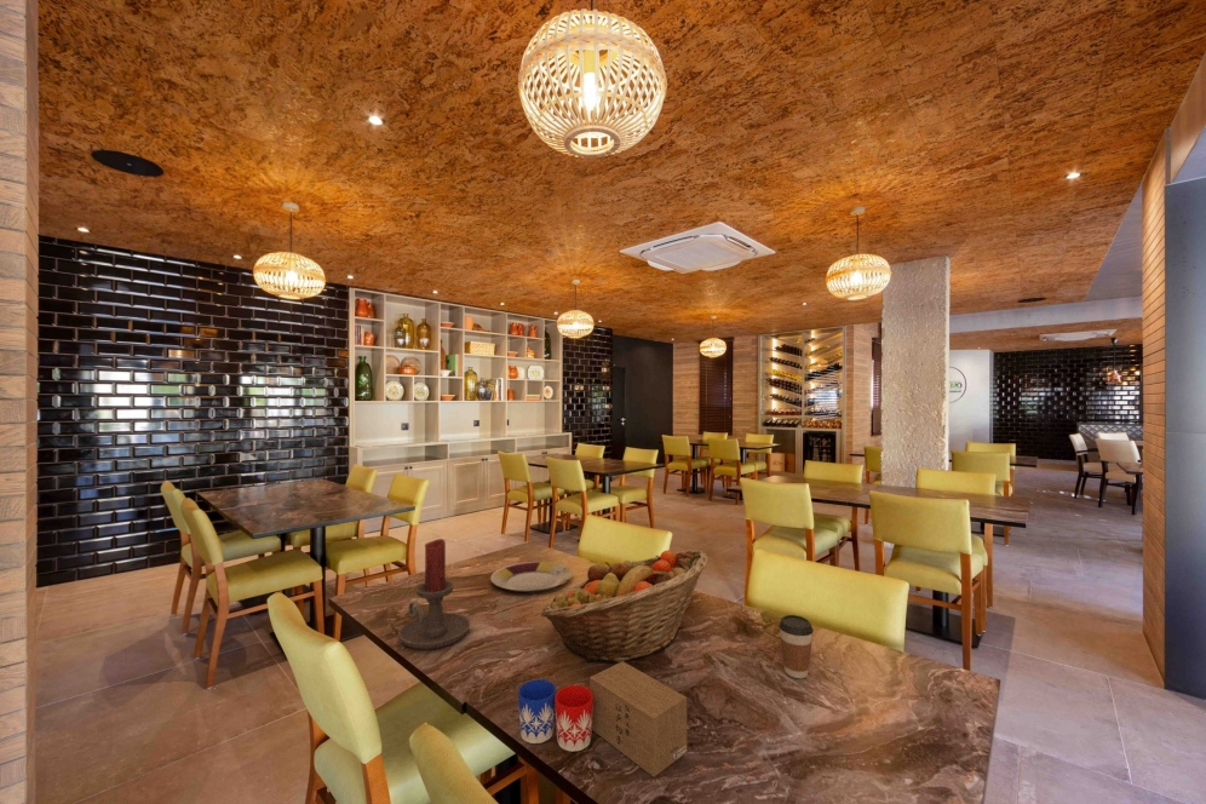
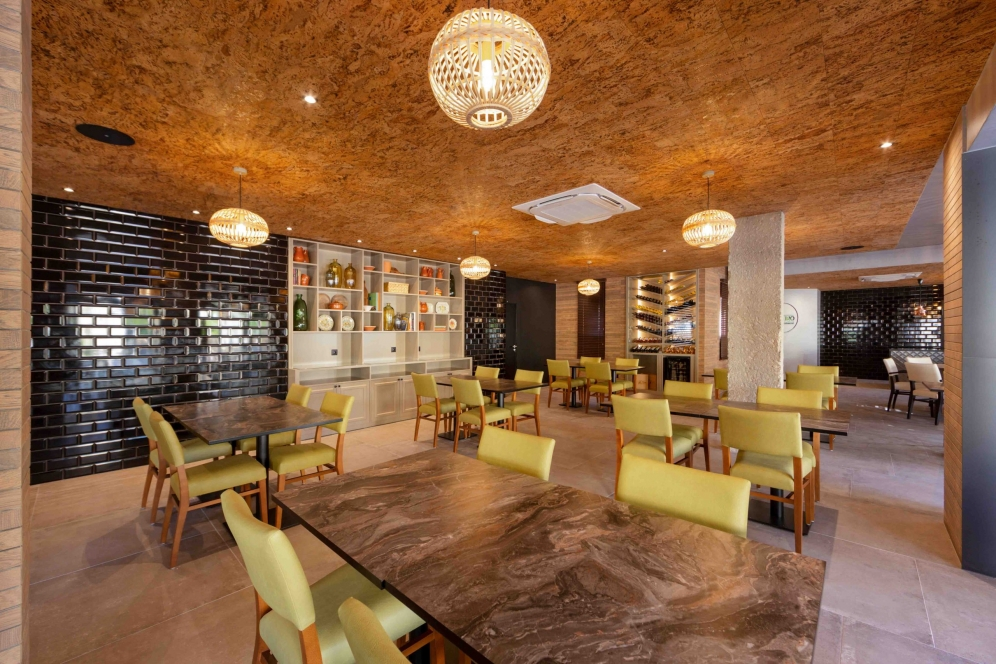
- fruit basket (628, 595)
- plate (532, 578)
- coffee cup (796, 647)
- drinking glass (604, 708)
- candle holder (430, 585)
